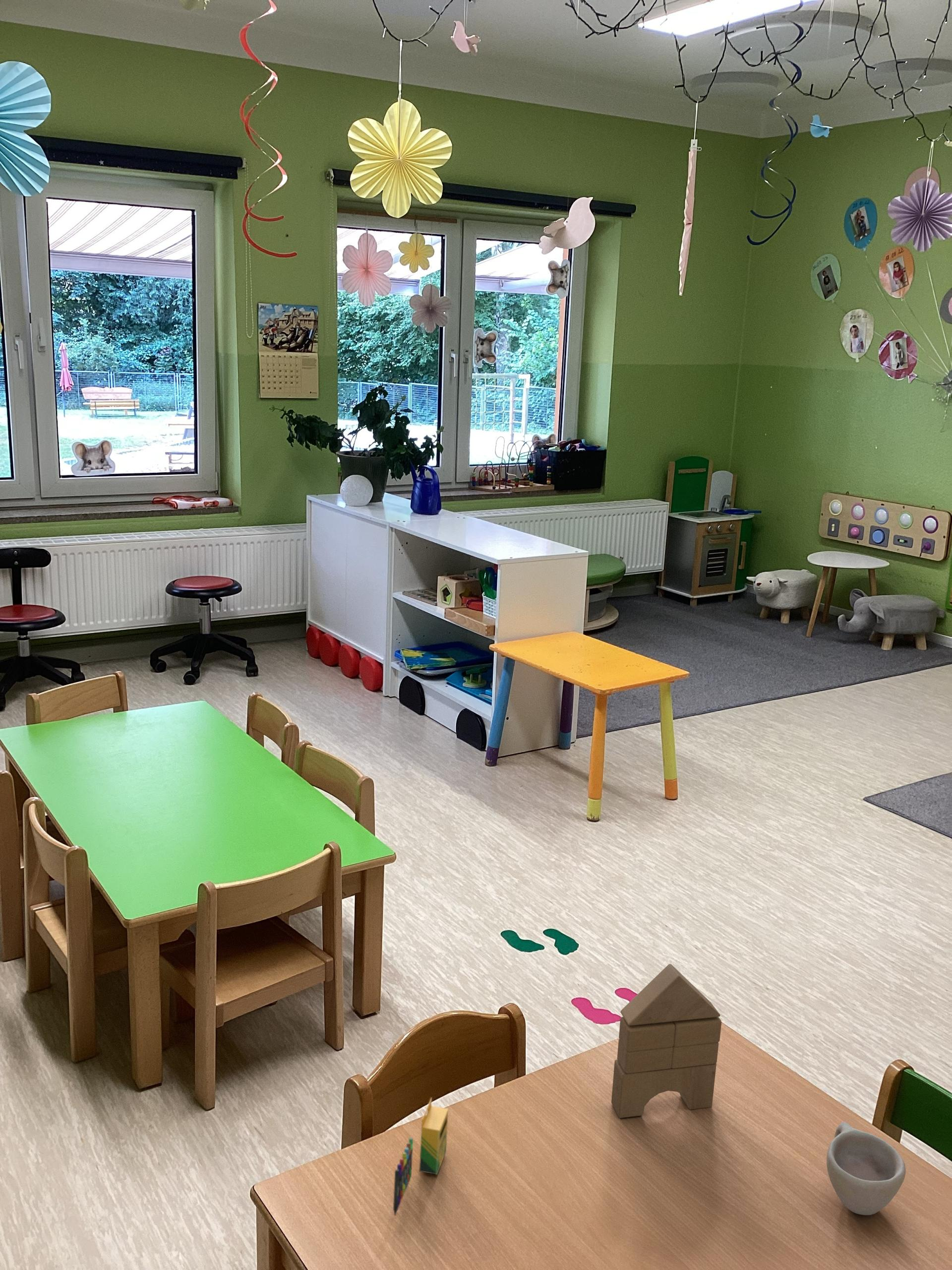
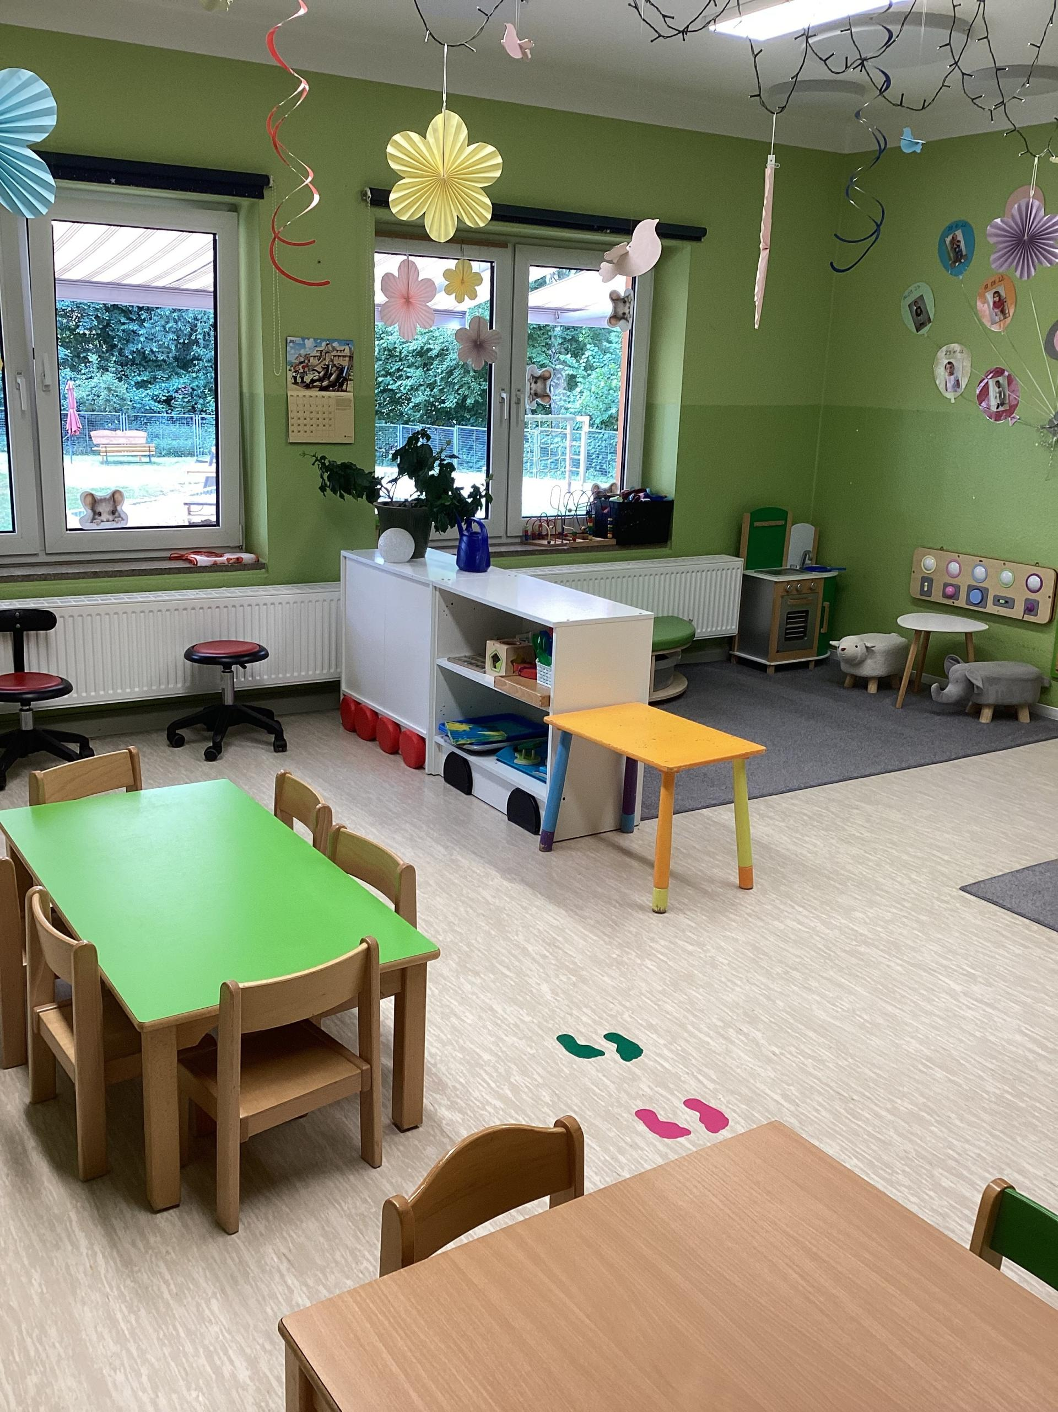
- toy blocks (668, 1038)
- cup (856, 1171)
- crayon (420, 1153)
